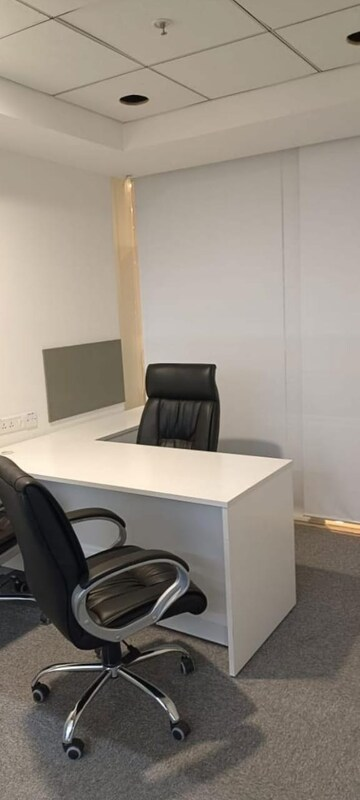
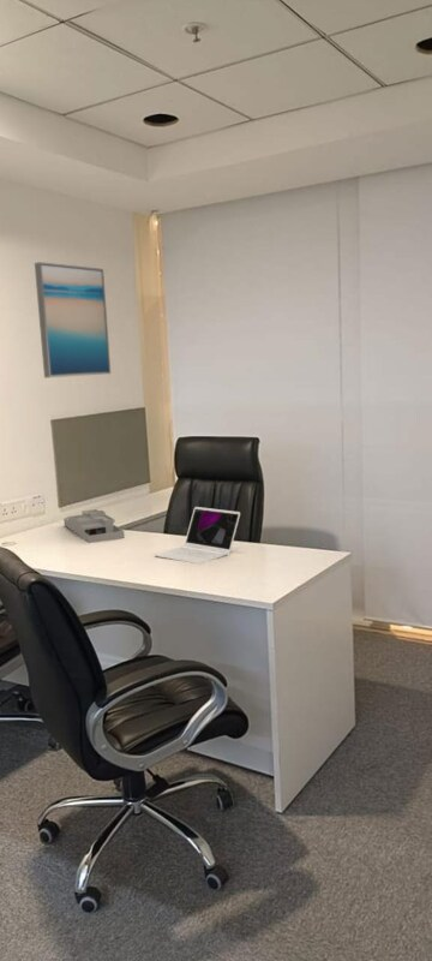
+ wall art (74, 321)
+ laptop (197, 531)
+ desk organizer (91, 521)
